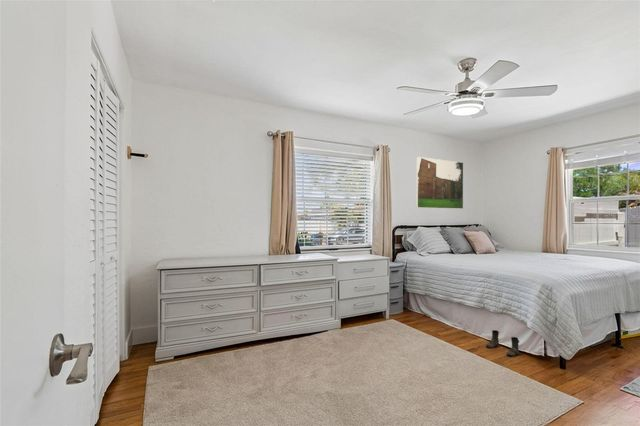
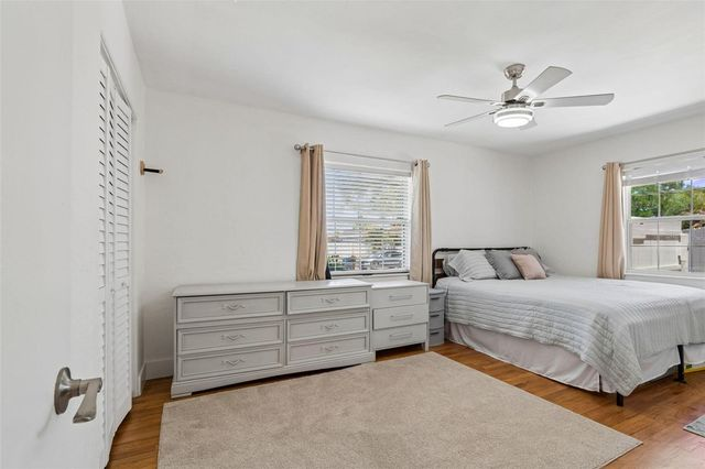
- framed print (440, 184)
- boots (498, 342)
